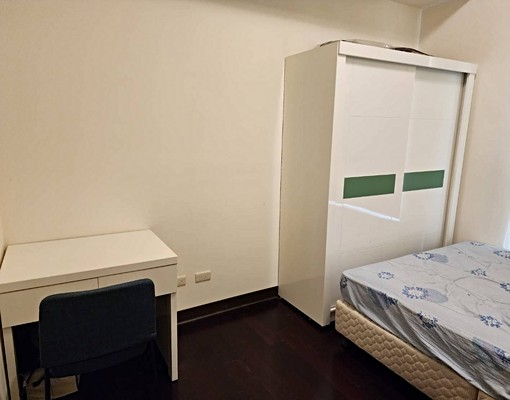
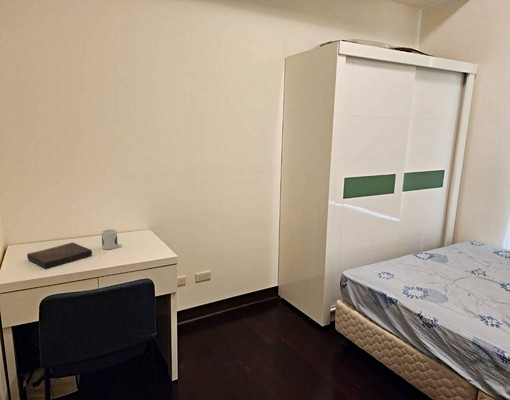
+ mug (110, 238)
+ book (60, 254)
